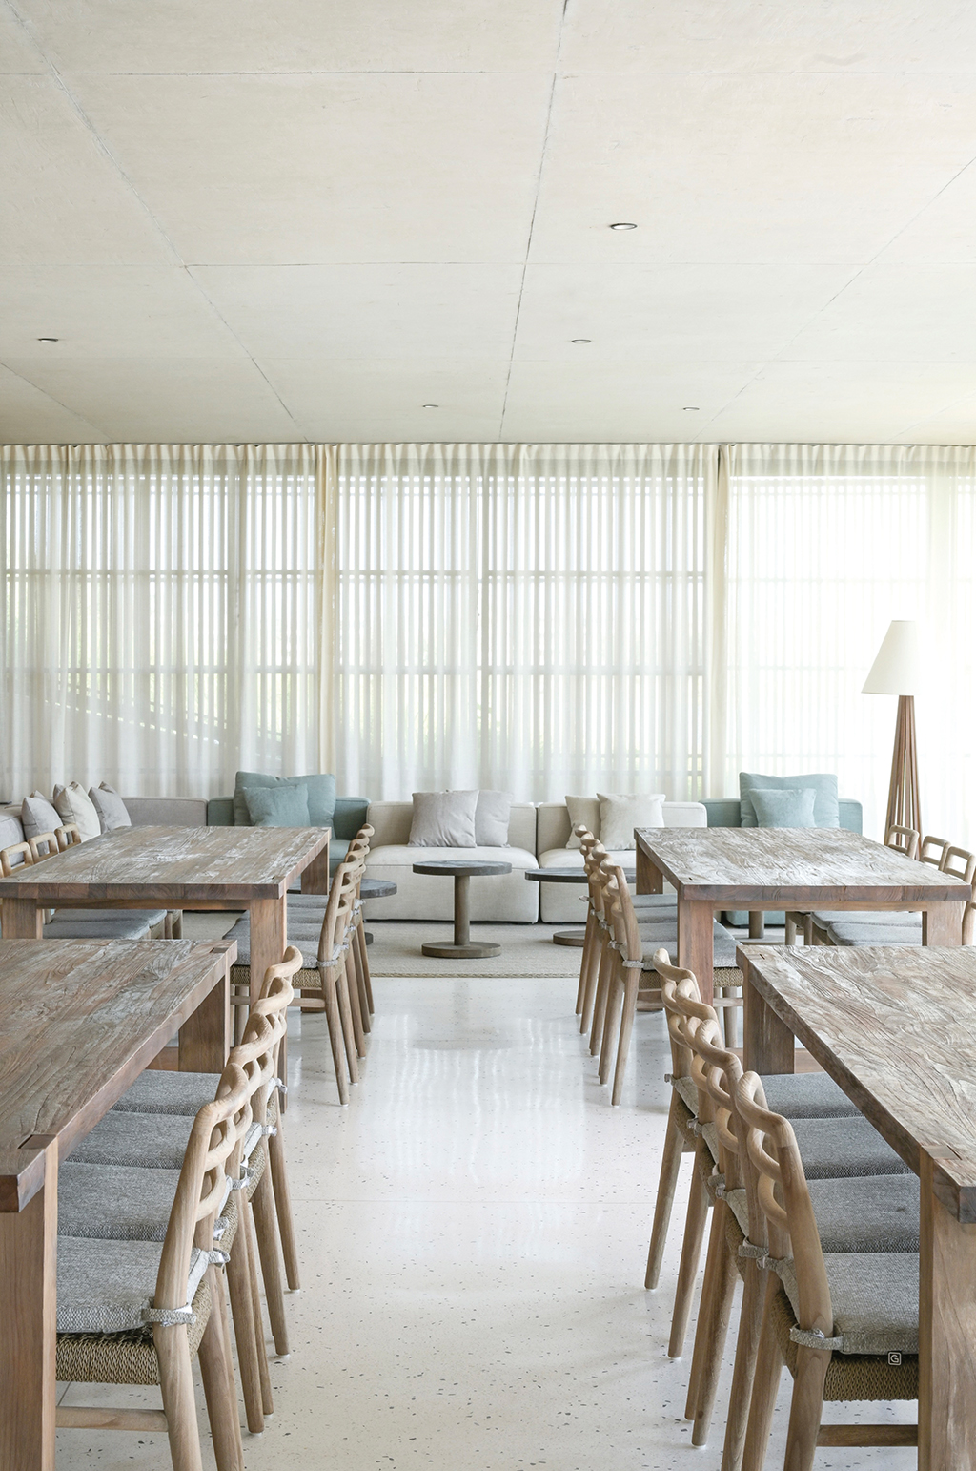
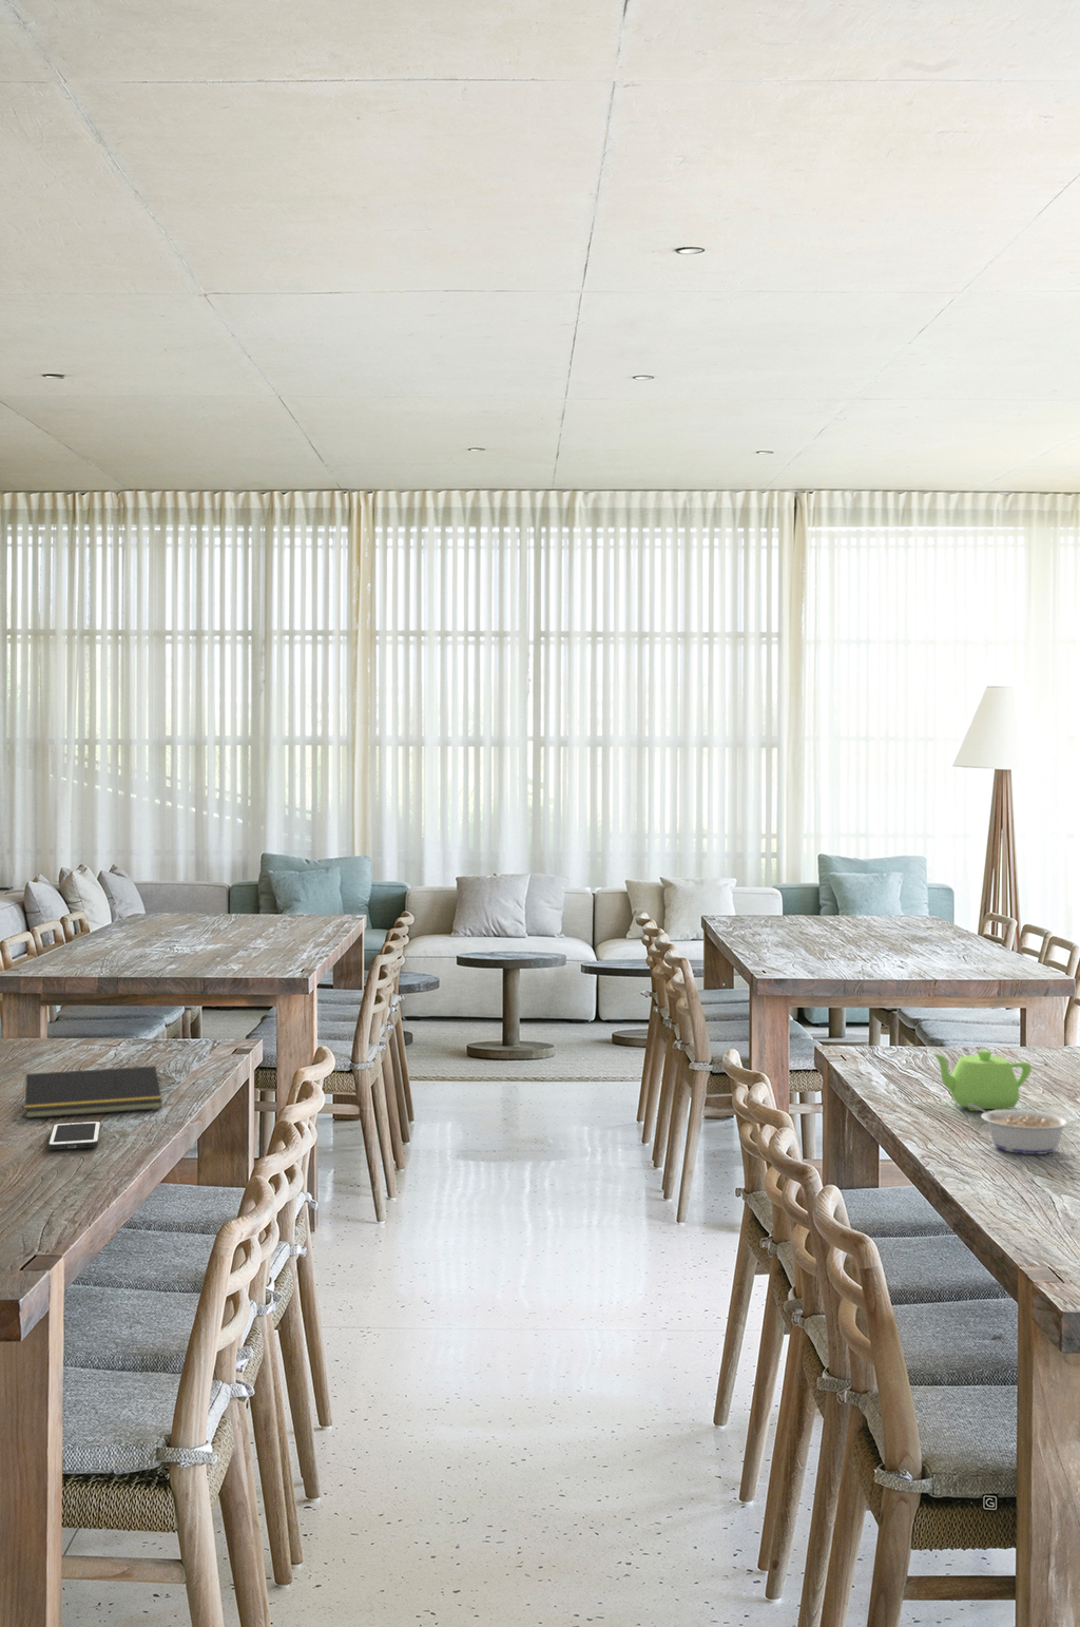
+ notepad (93, 1091)
+ legume (1021, 1129)
+ cell phone (75, 1134)
+ teapot (980, 1079)
